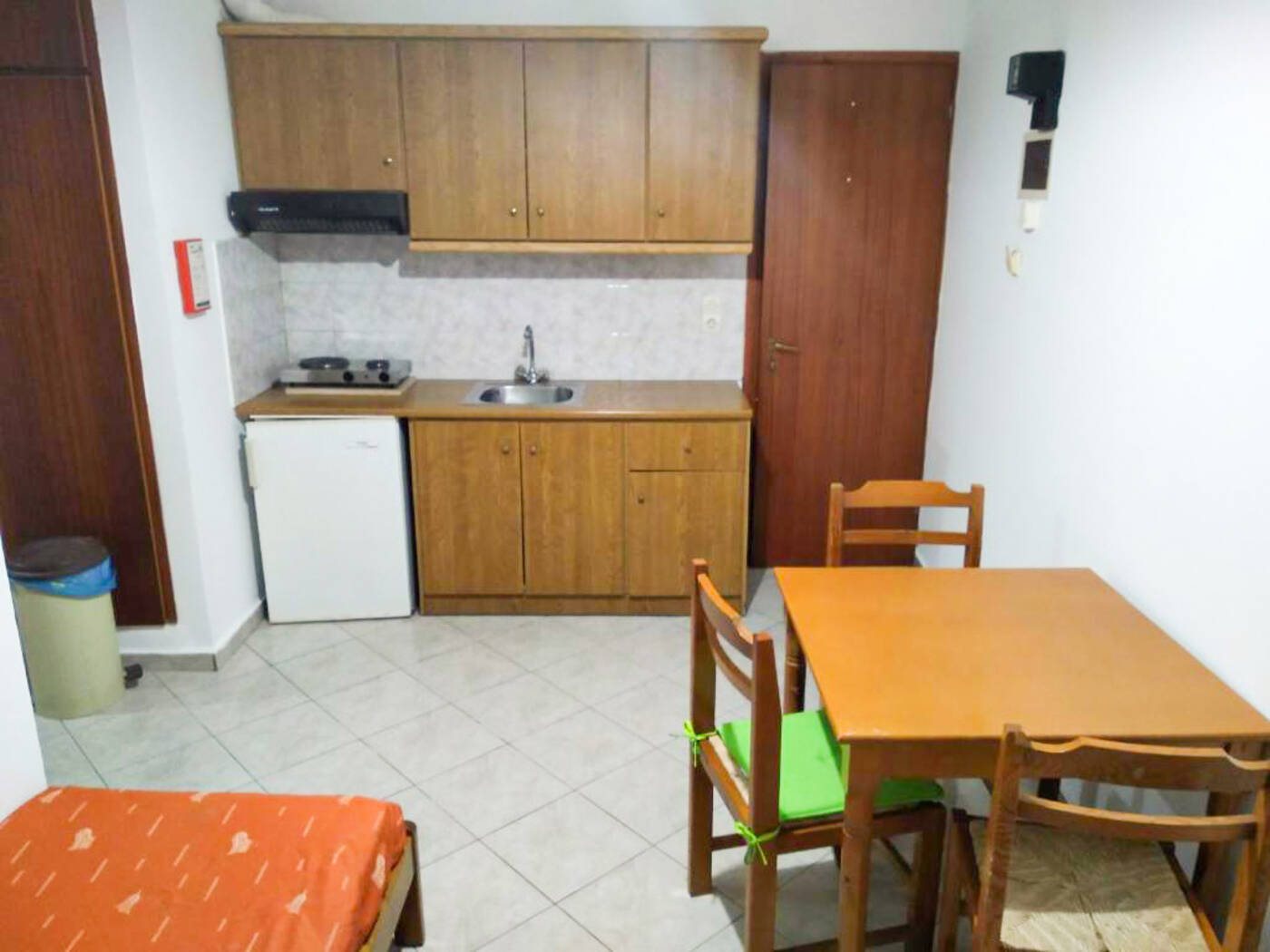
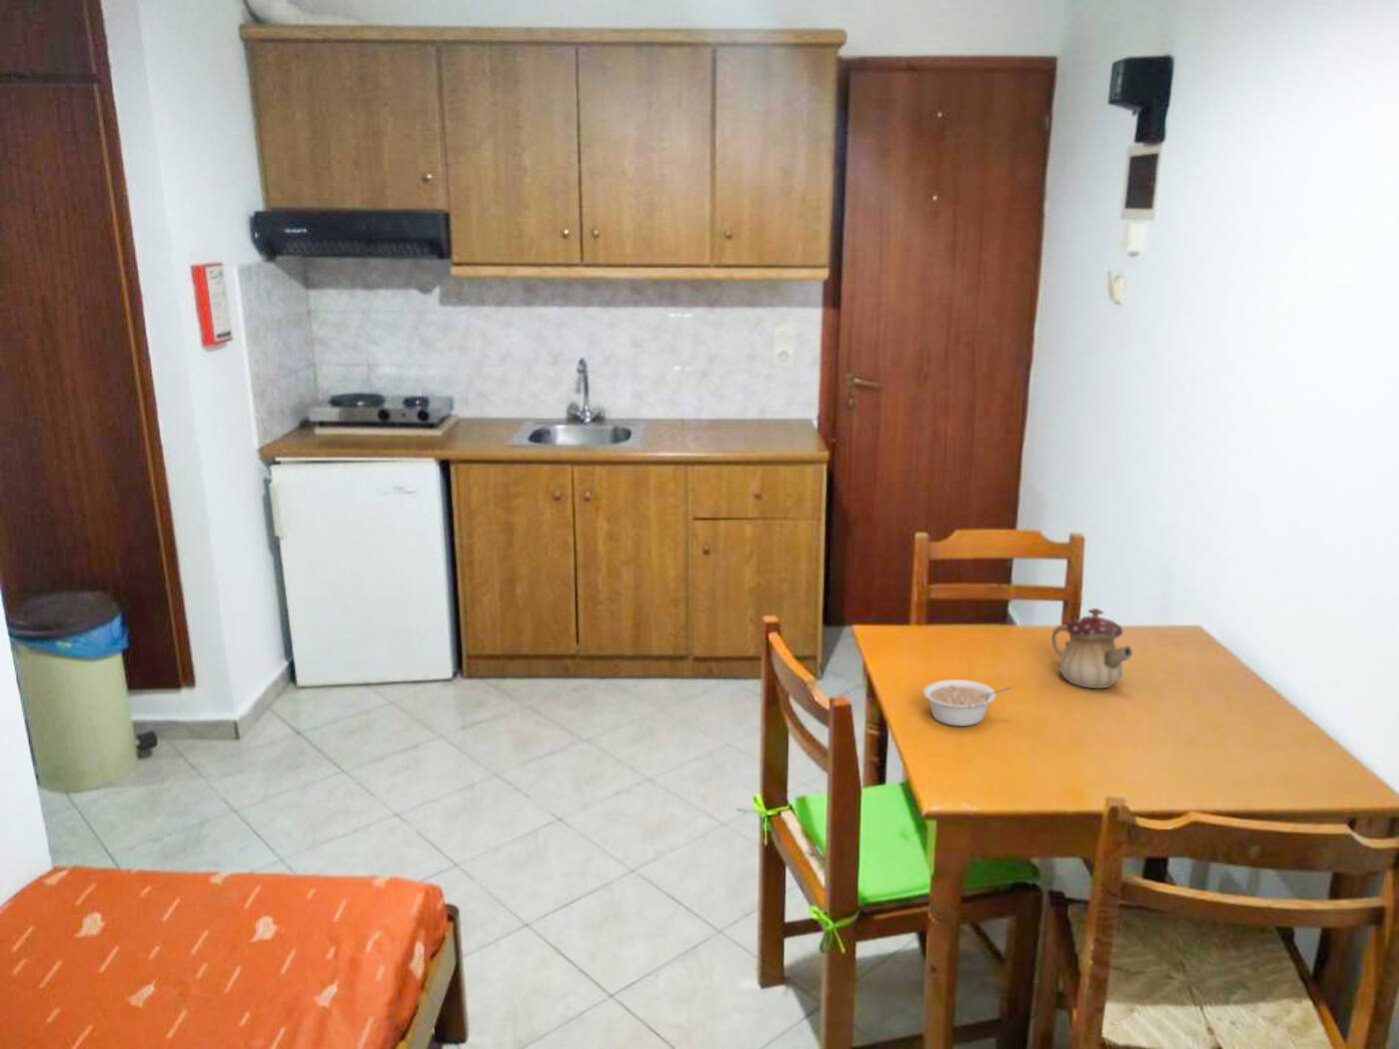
+ legume (961, 701)
+ teapot (1088, 642)
